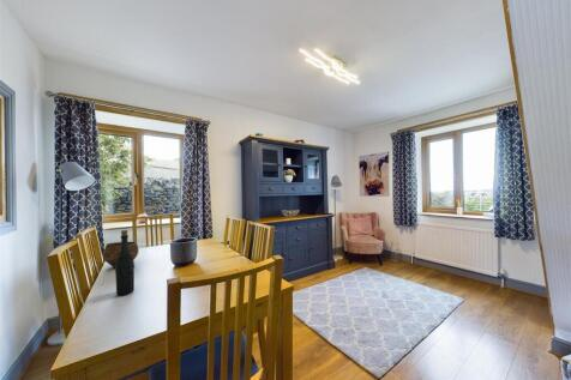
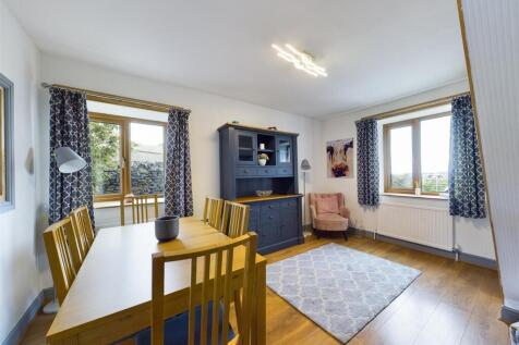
- bottle (125, 260)
- bowl (119, 252)
